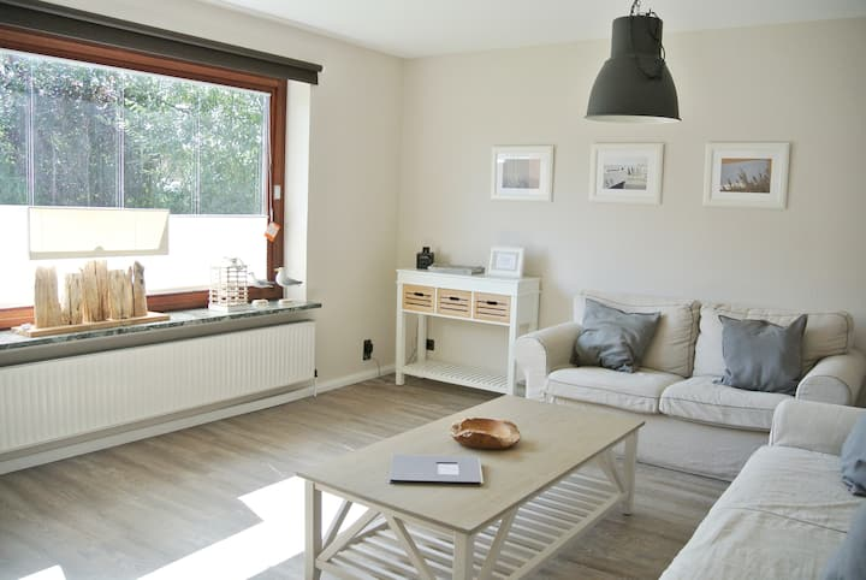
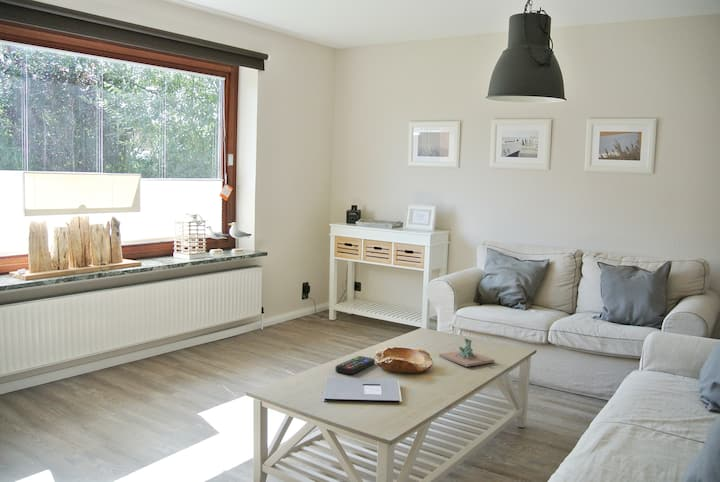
+ remote control (355, 364)
+ architectural model (467, 348)
